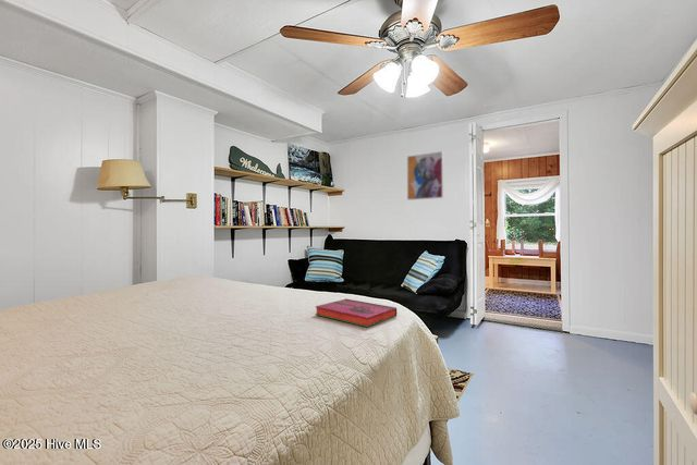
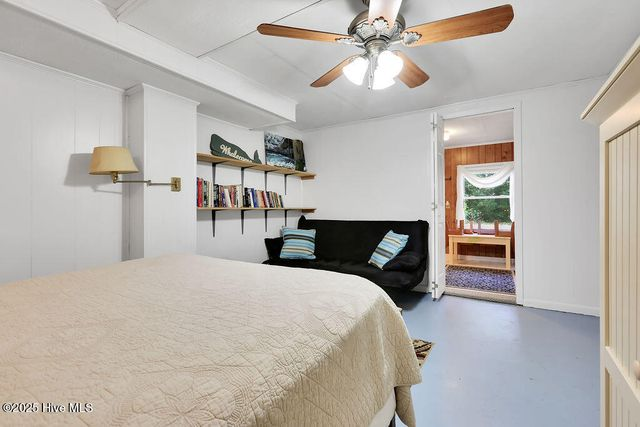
- wall art (424, 176)
- hardback book (355, 310)
